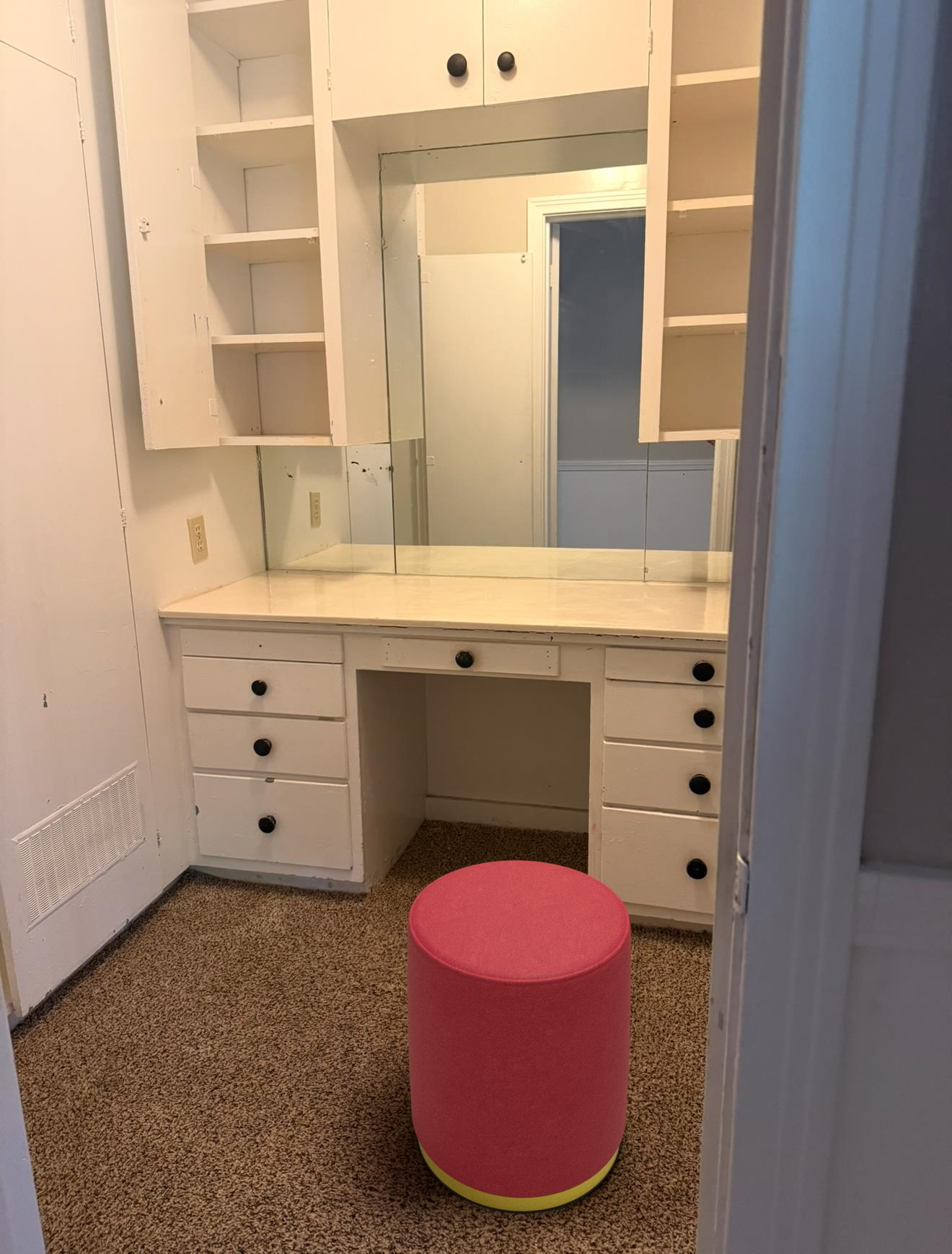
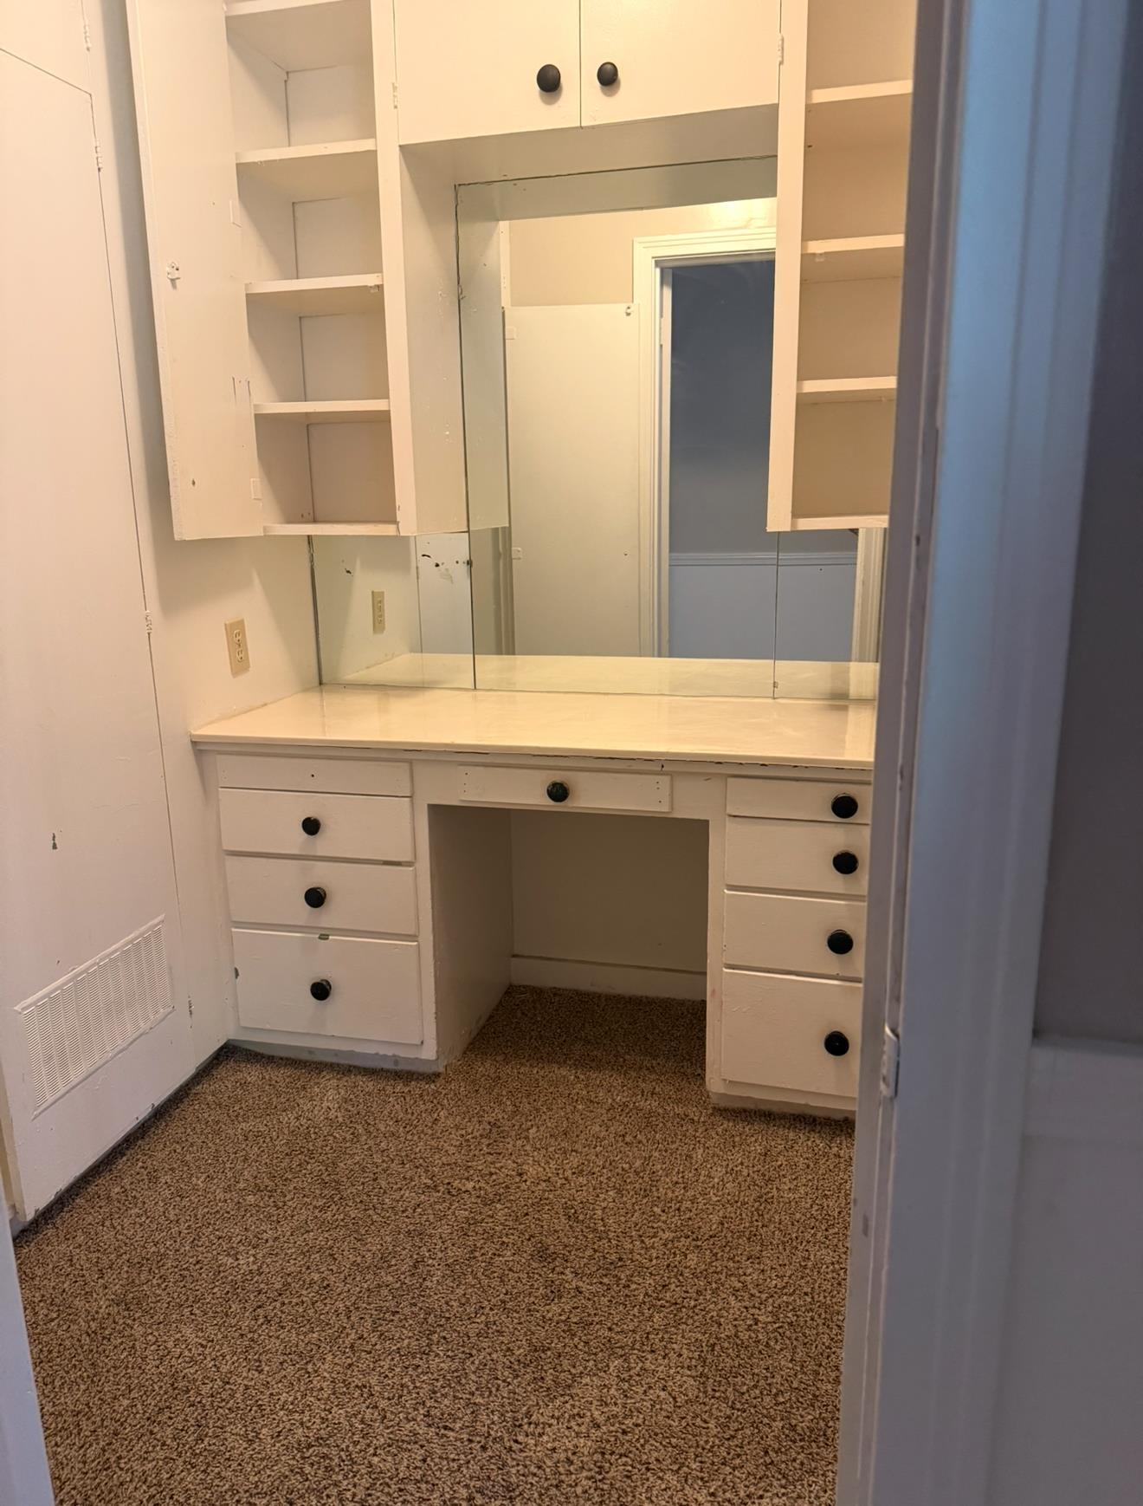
- stool (518, 1020)
